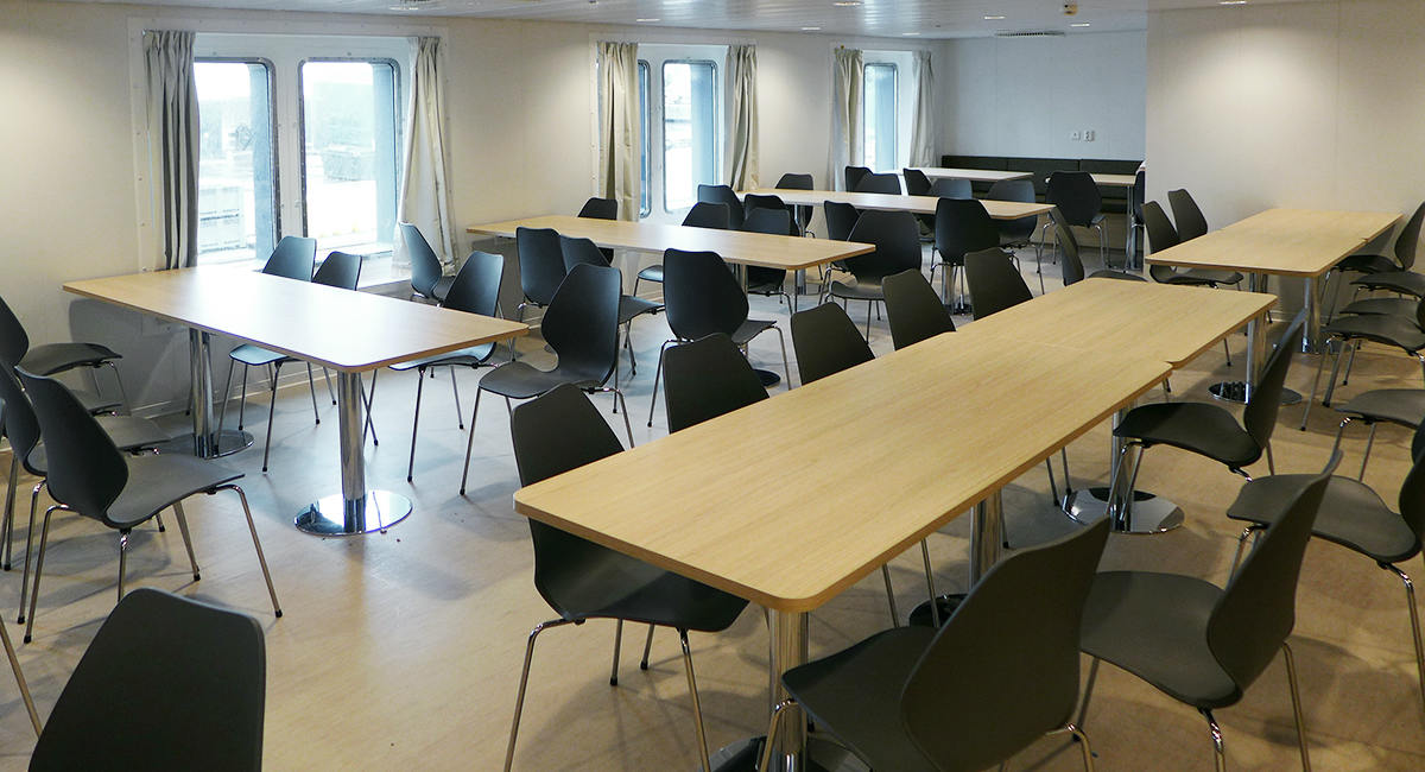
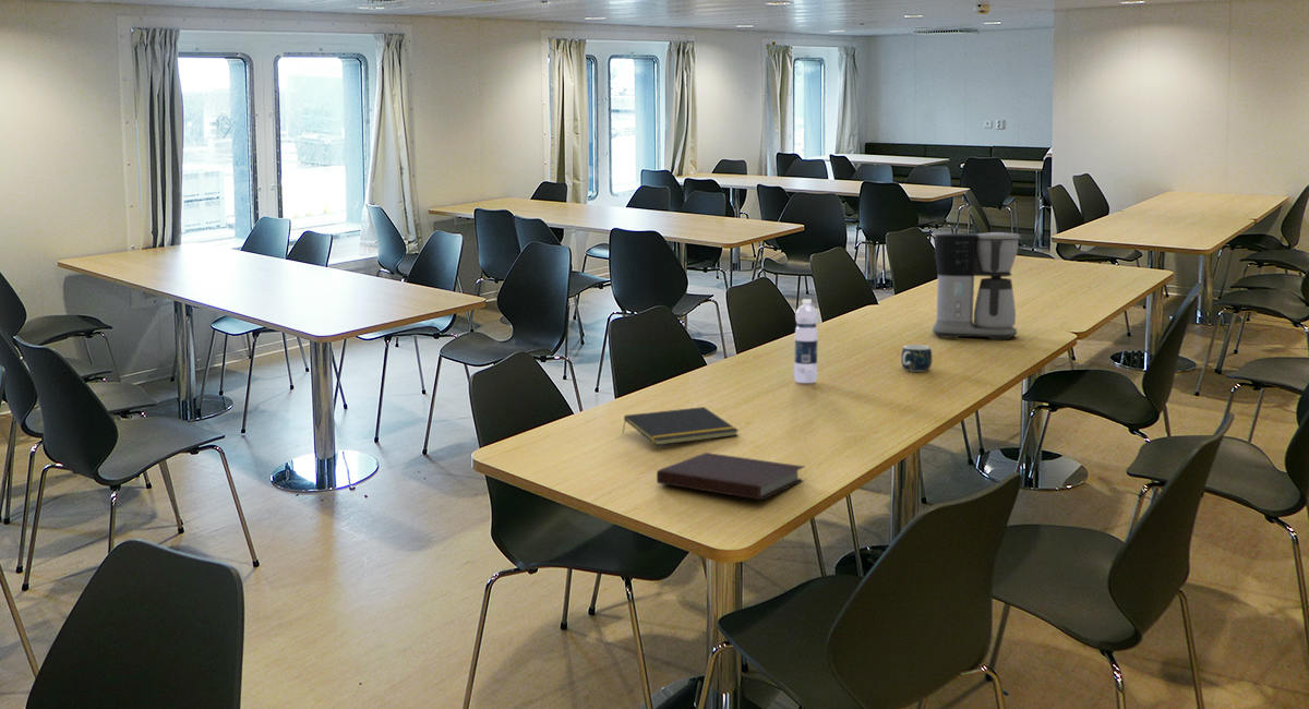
+ mug (913, 358)
+ water bottle (806, 340)
+ notepad (681, 424)
+ notebook (731, 474)
+ coffee maker (973, 285)
